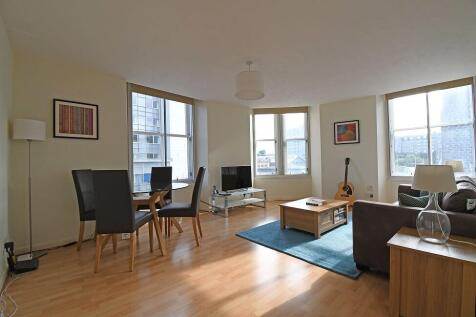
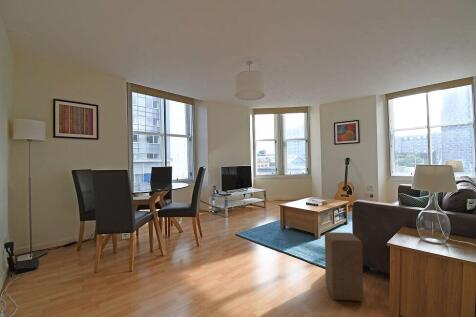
+ wooden block (342, 264)
